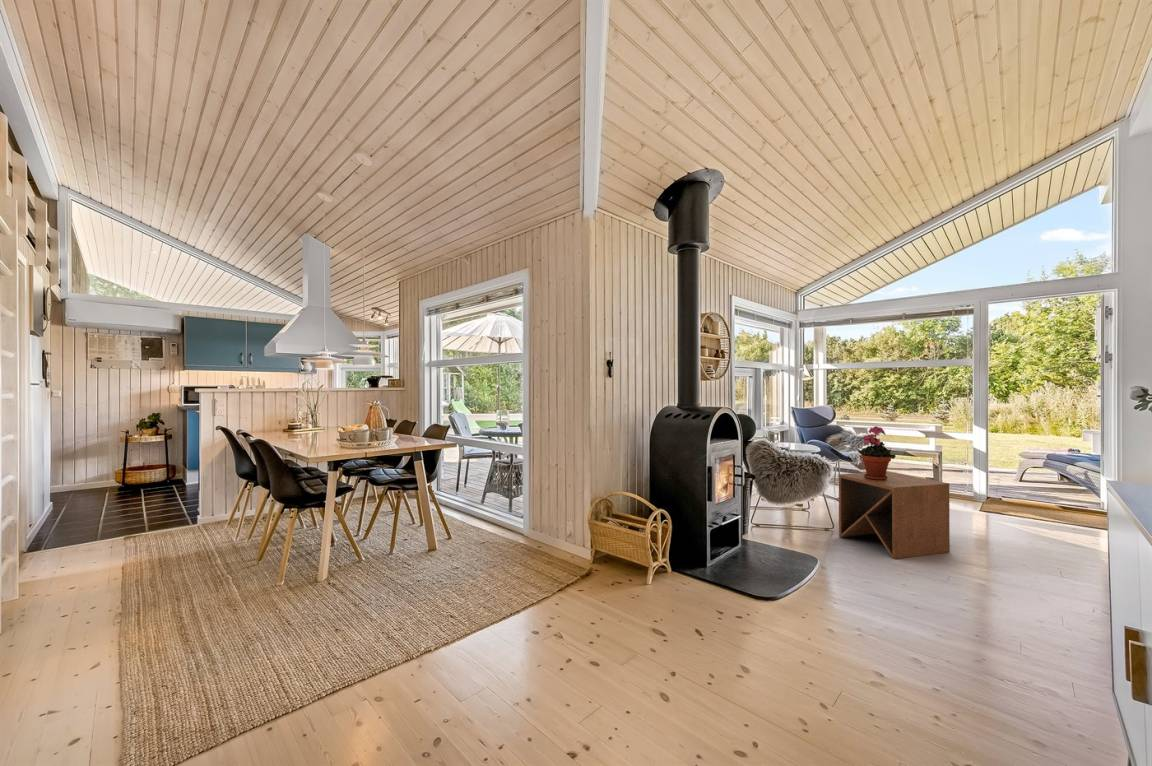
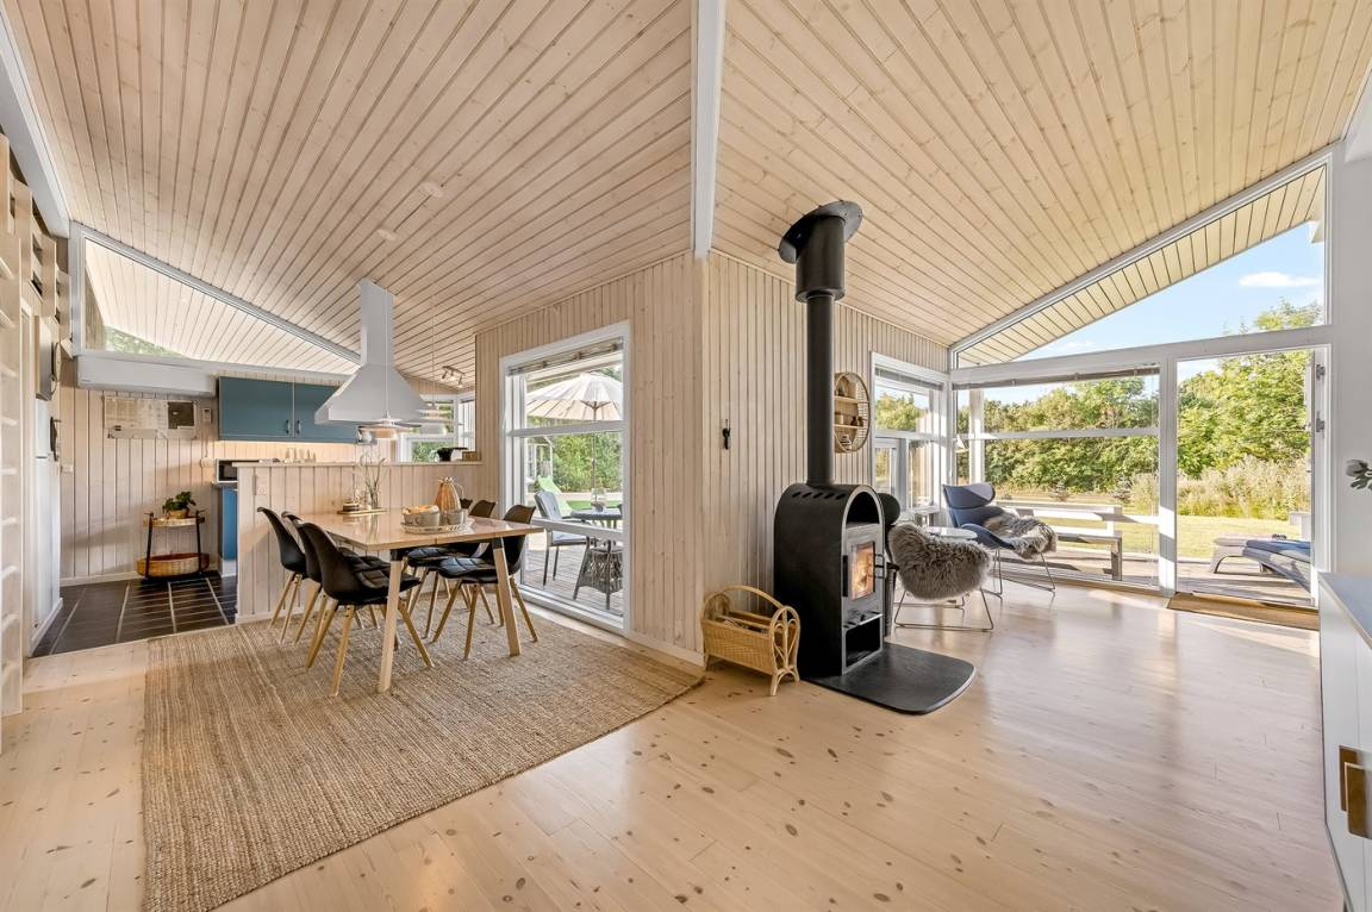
- side table (891, 511)
- potted plant (874, 451)
